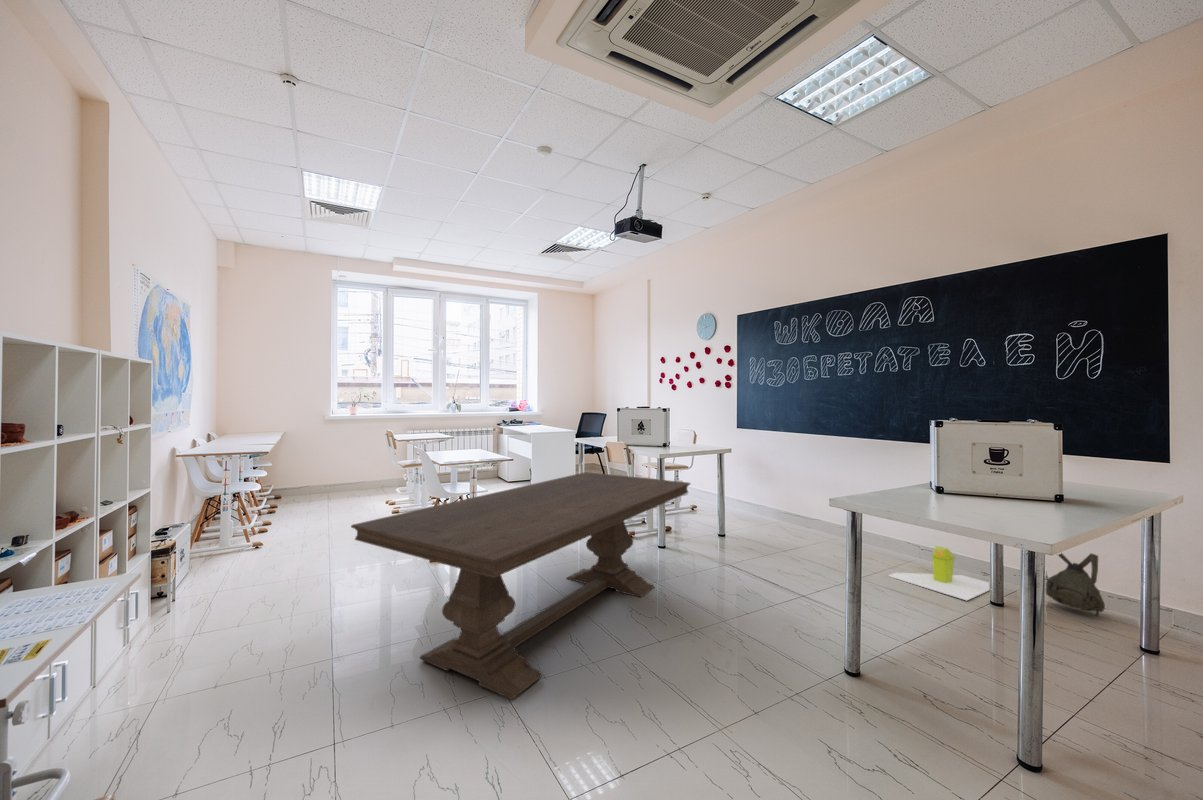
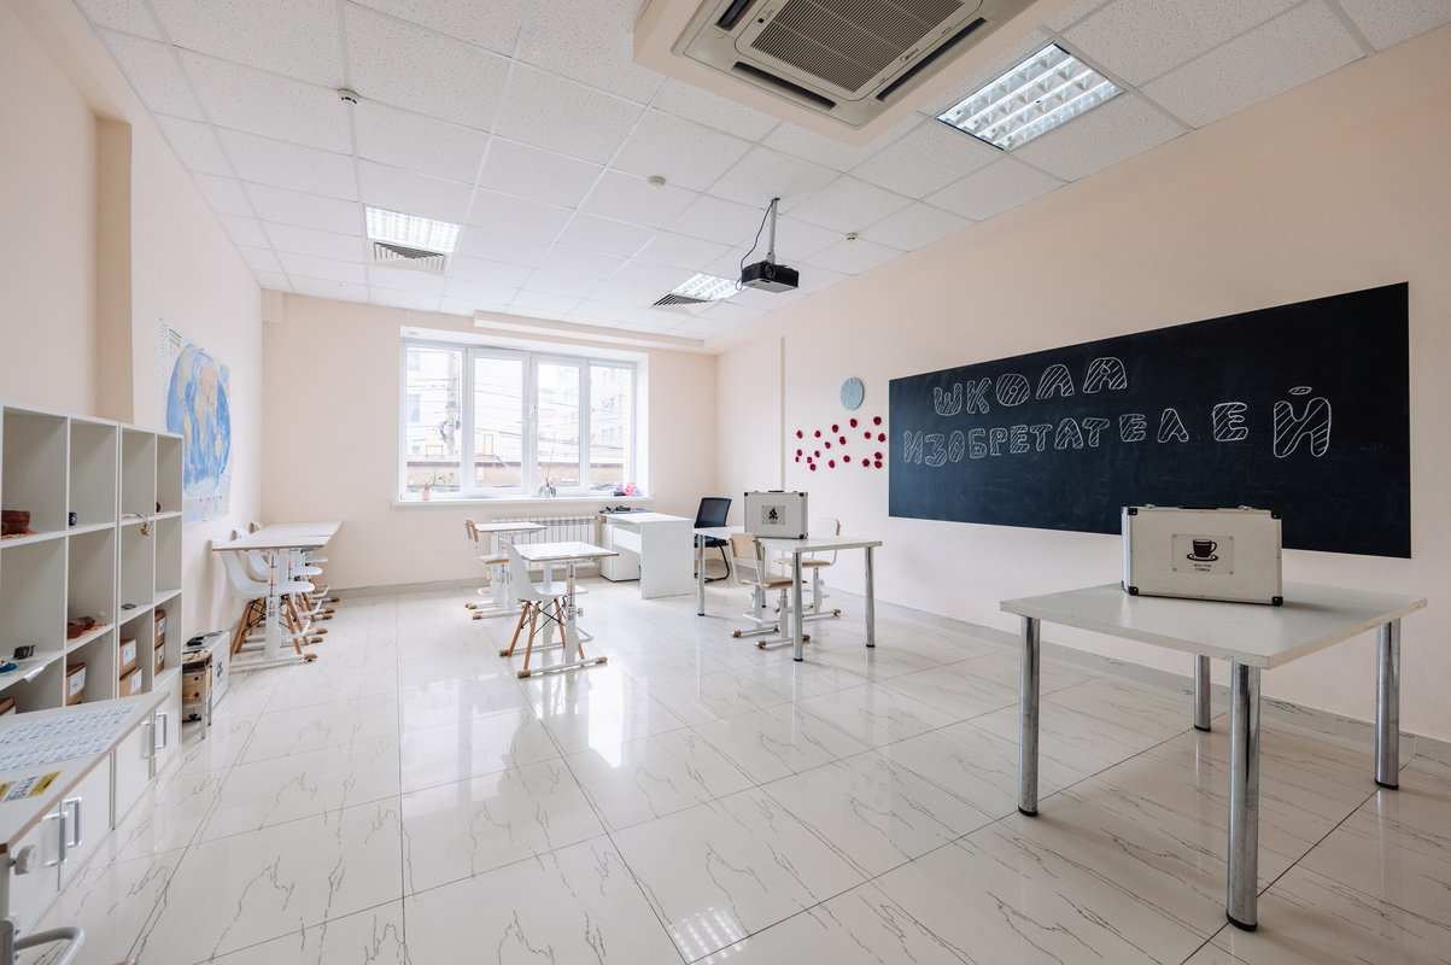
- backpack (1074, 580)
- dining table (553, 551)
- trash can (941, 563)
